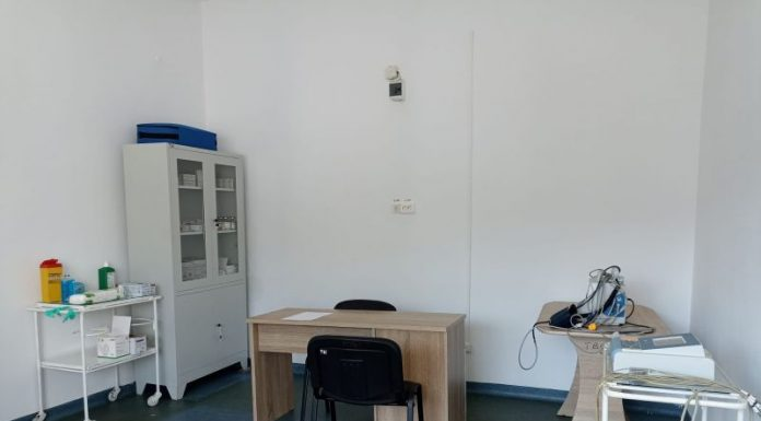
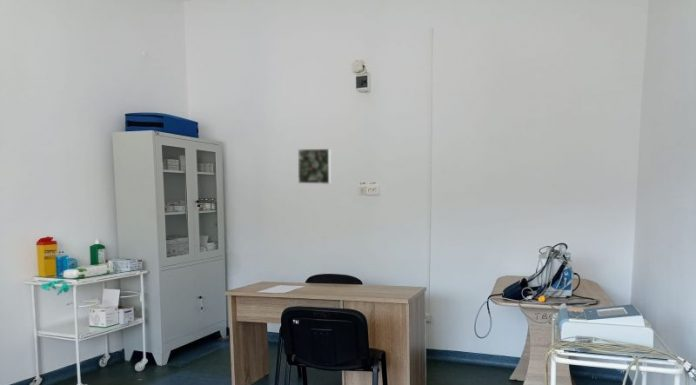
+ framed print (314, 166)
